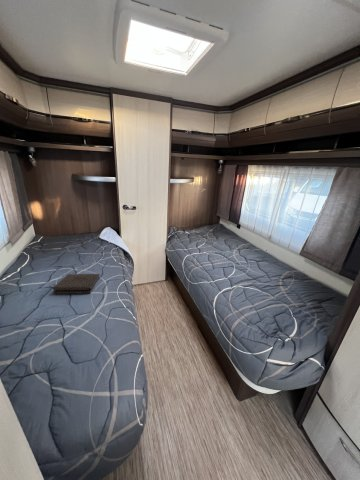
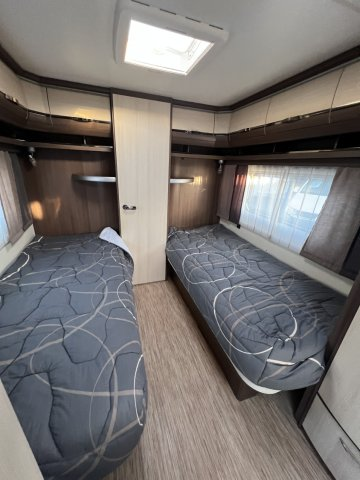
- pizza box (78, 281)
